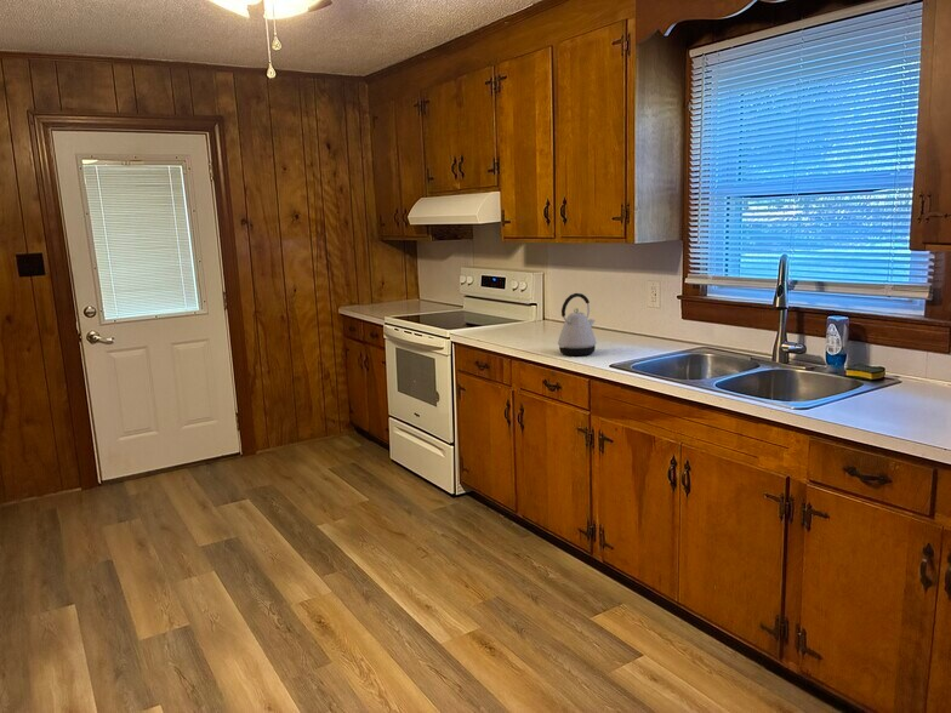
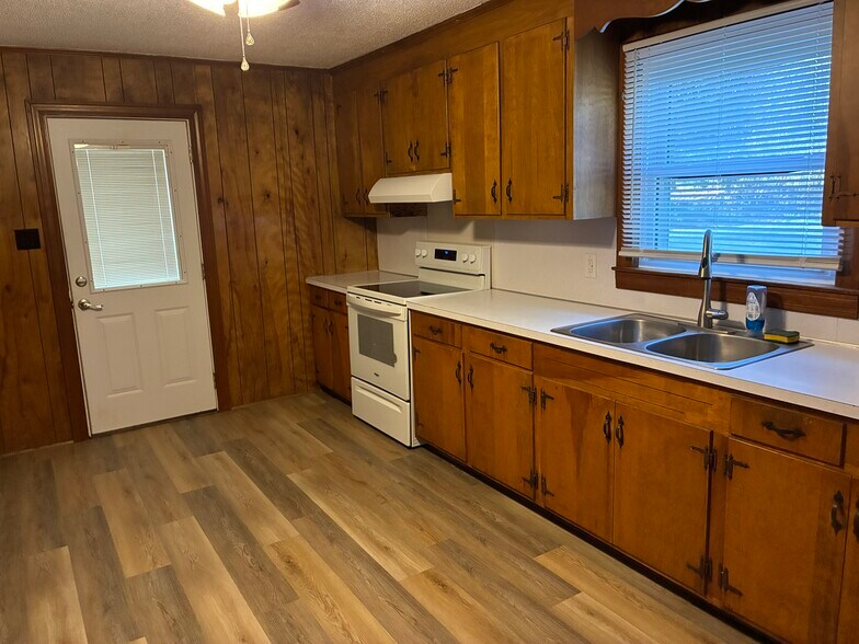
- kettle (577, 323)
